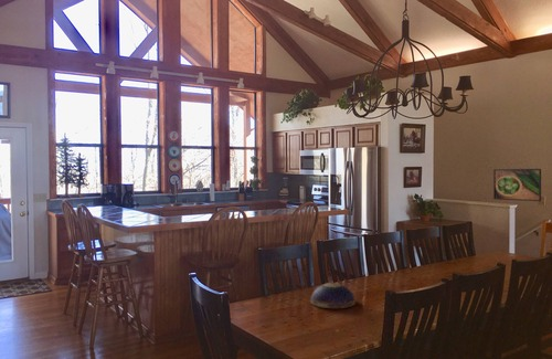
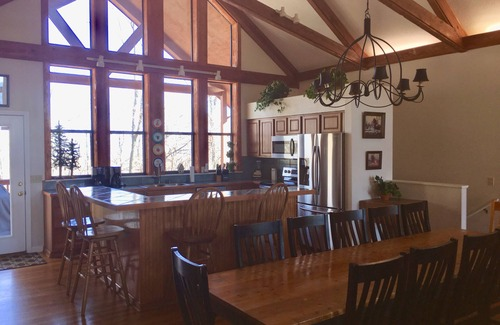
- decorative bowl (332, 293)
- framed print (516, 184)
